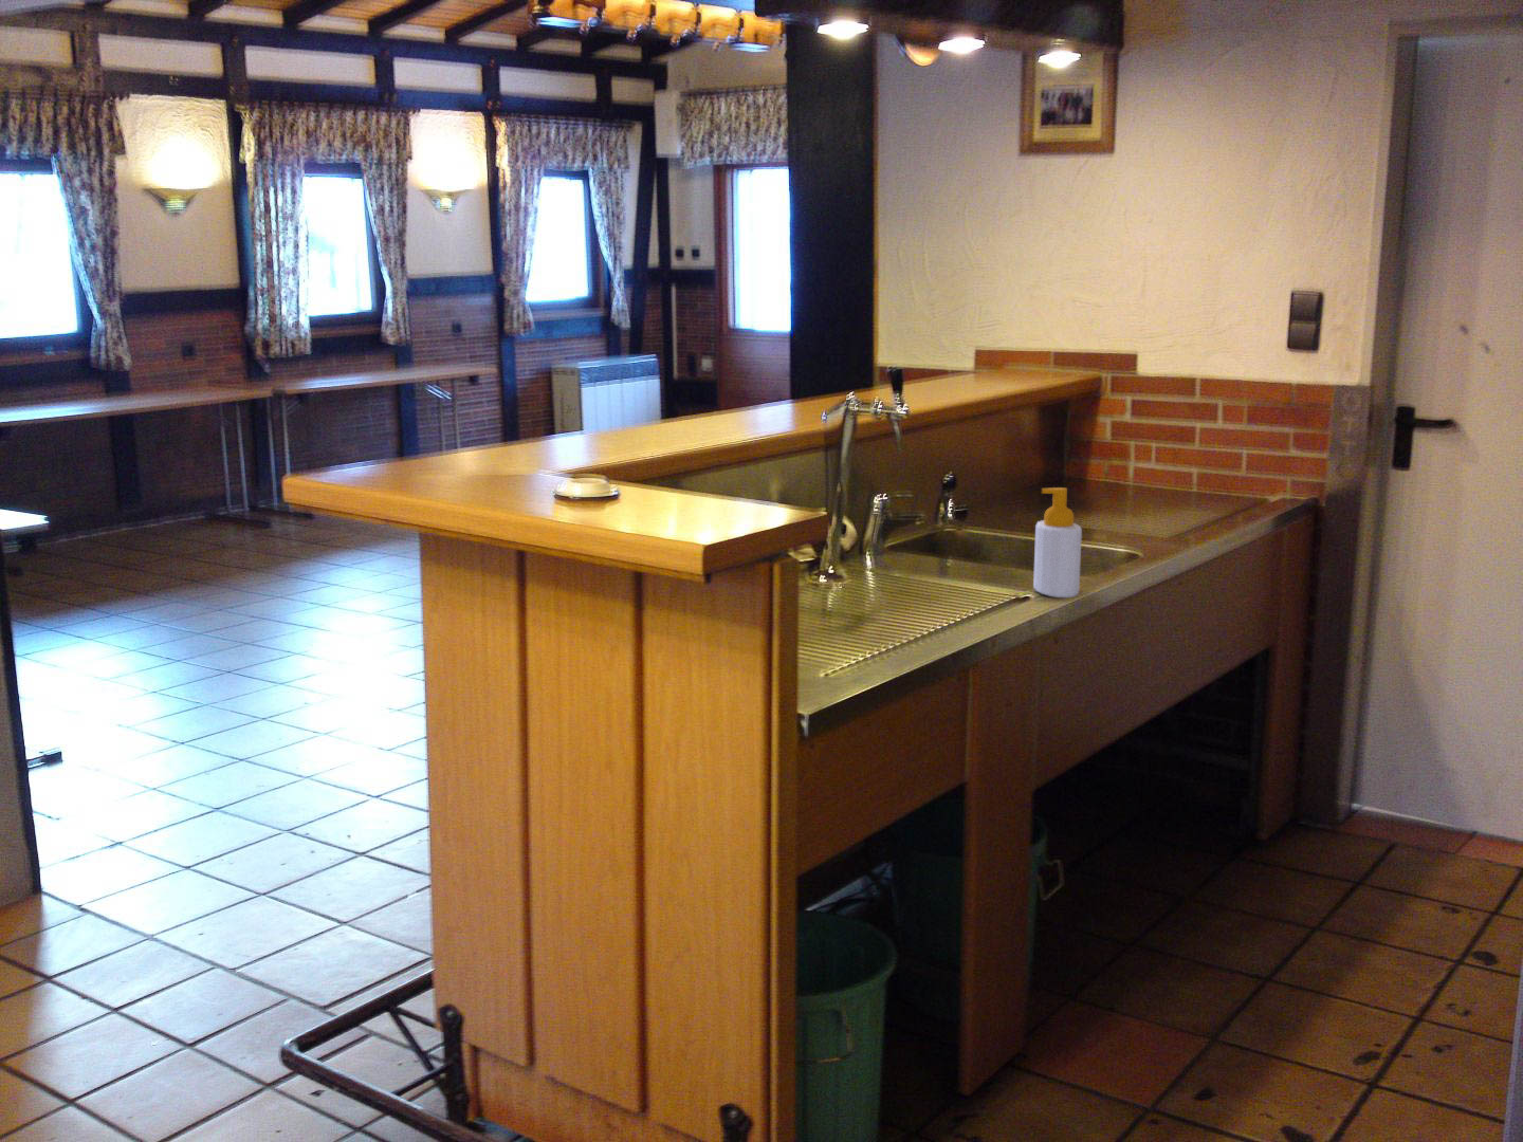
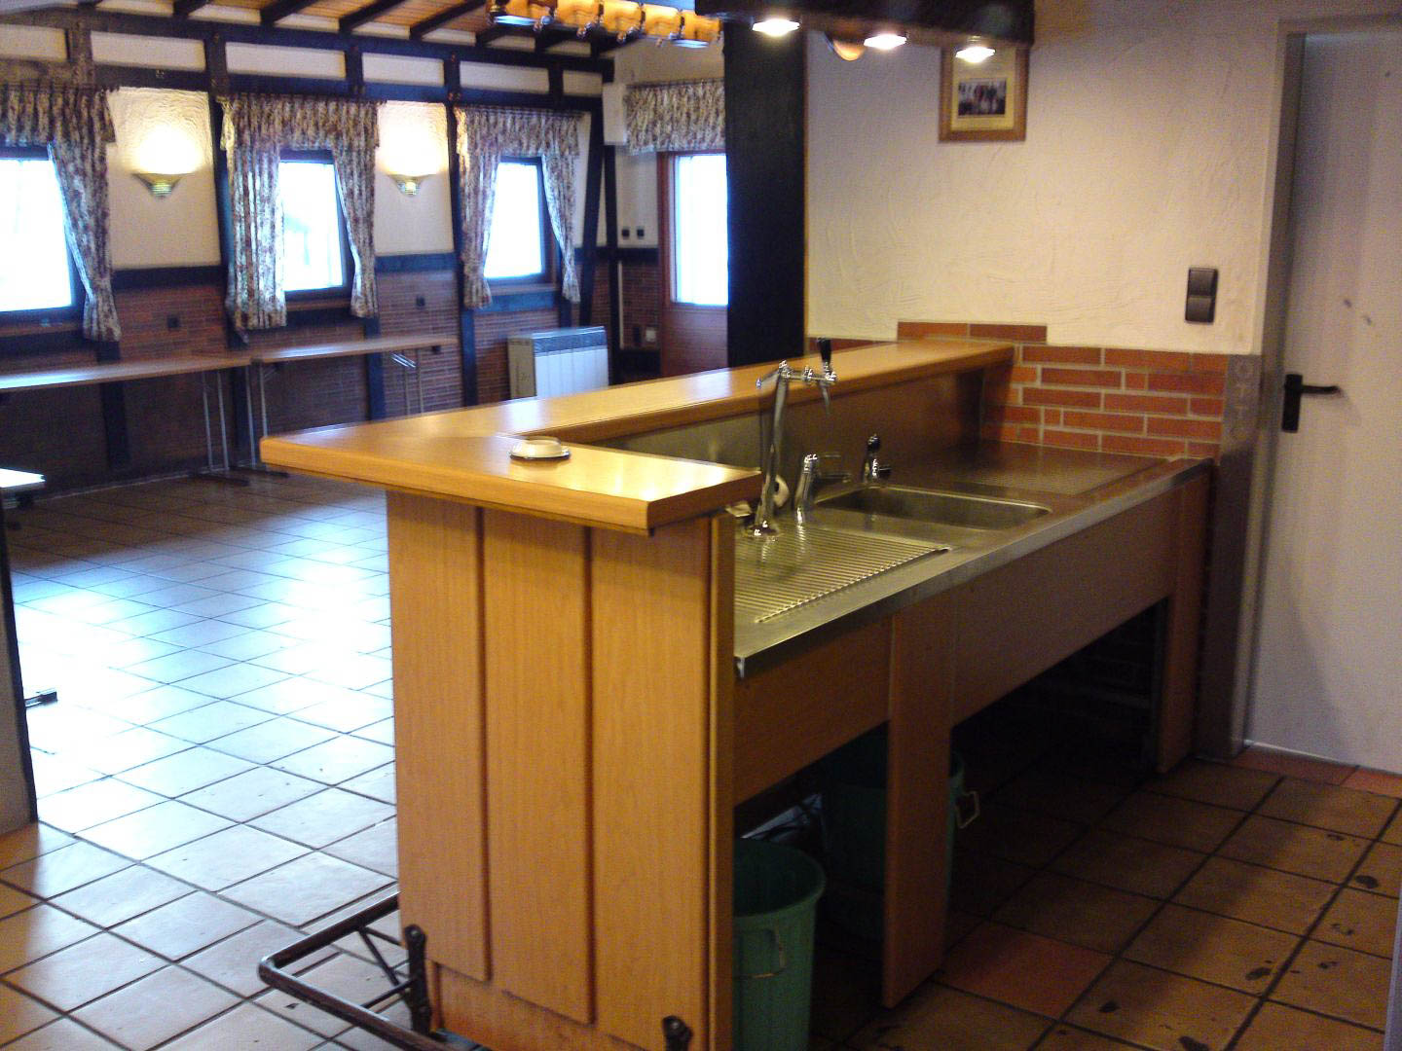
- soap bottle (1058, 540)
